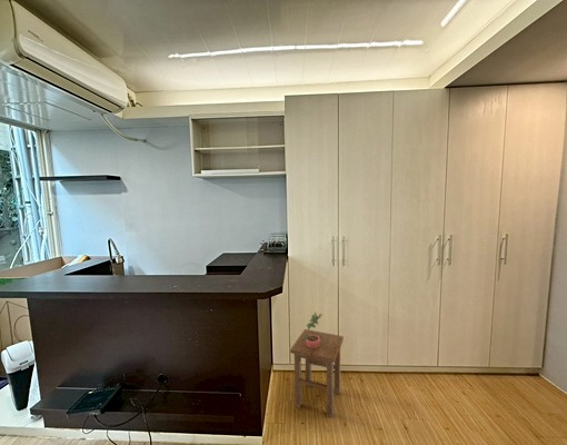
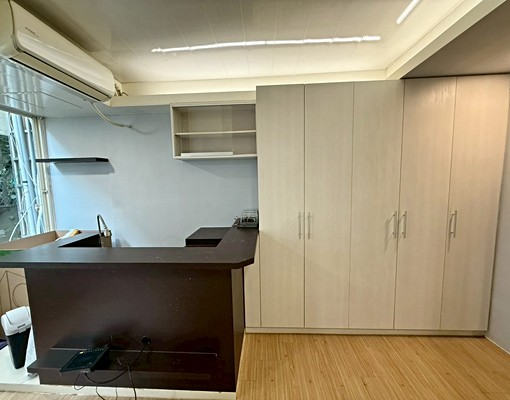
- stool (318, 365)
- potted plant (314, 327)
